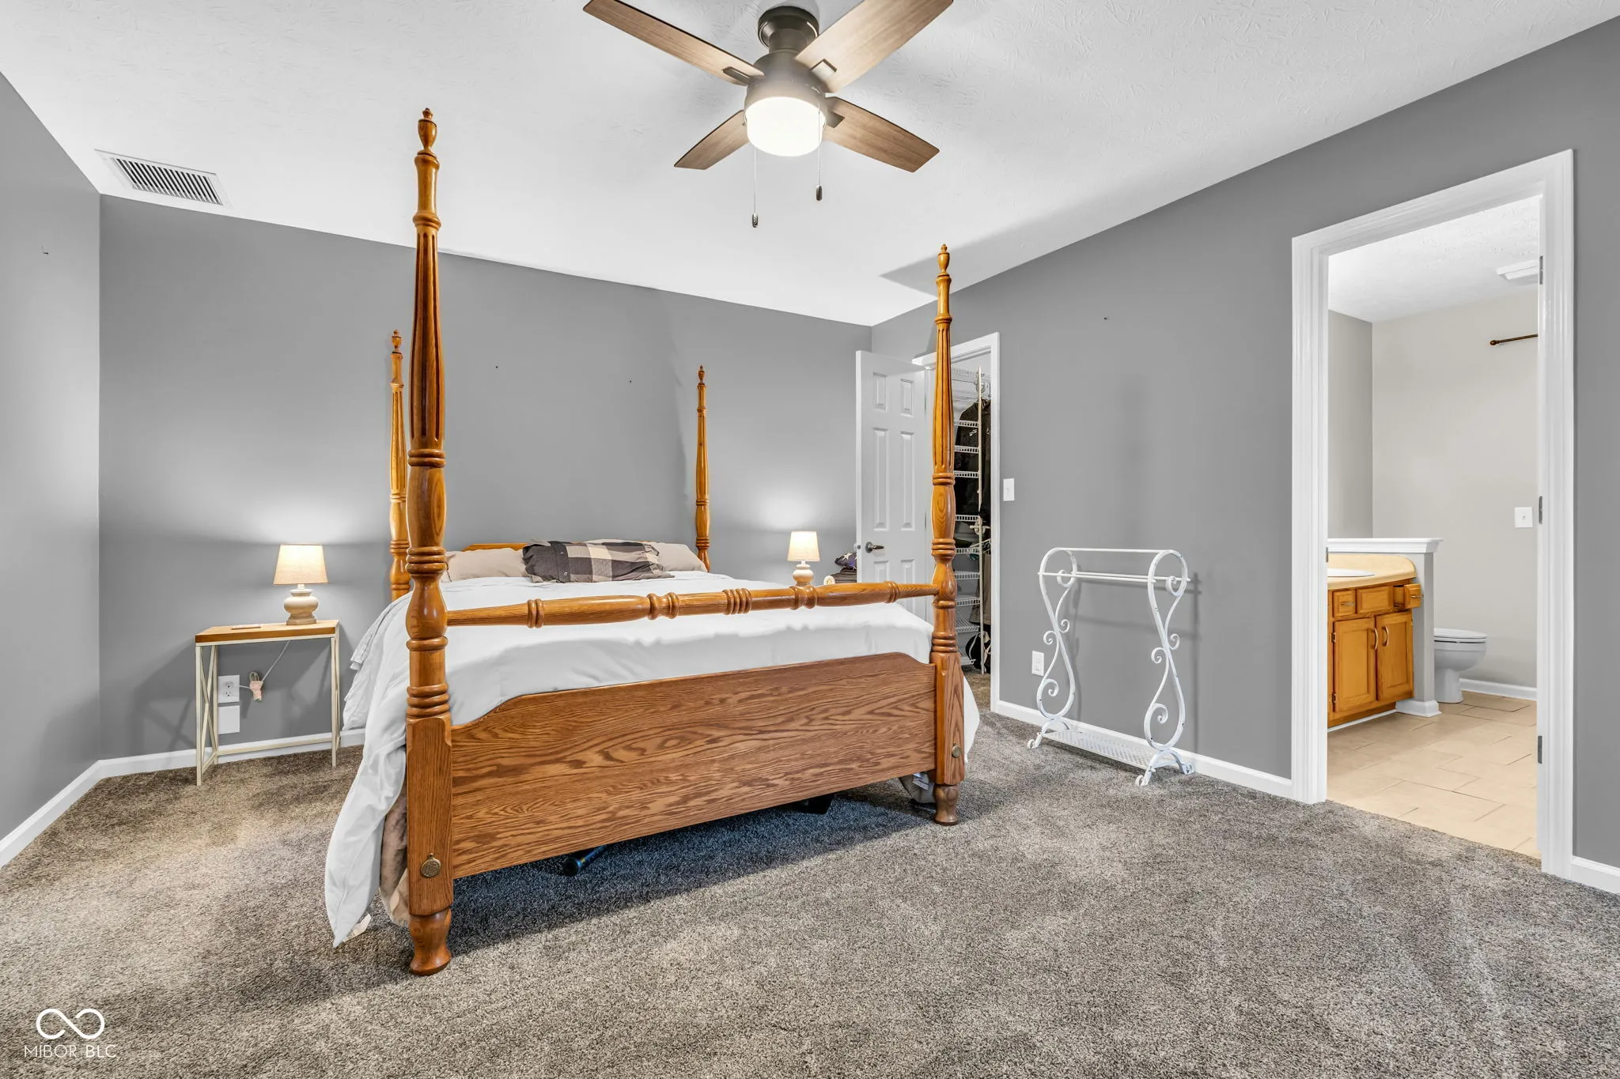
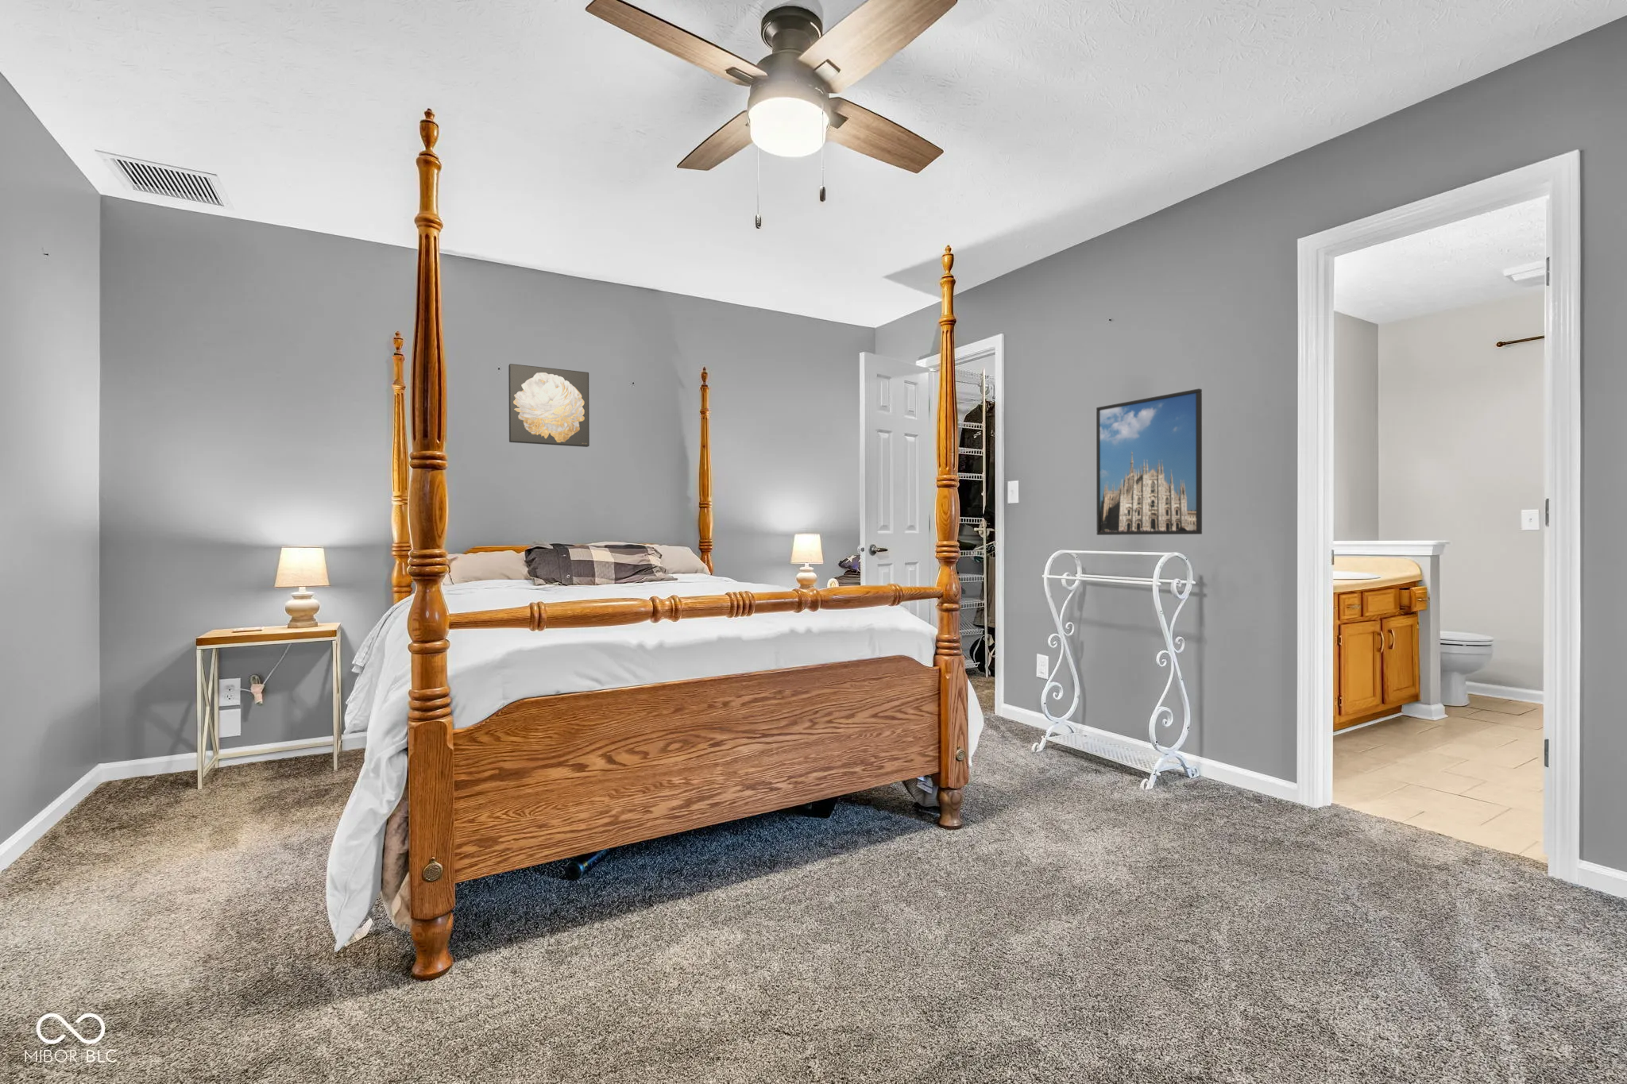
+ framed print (1146, 466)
+ wall art (549, 406)
